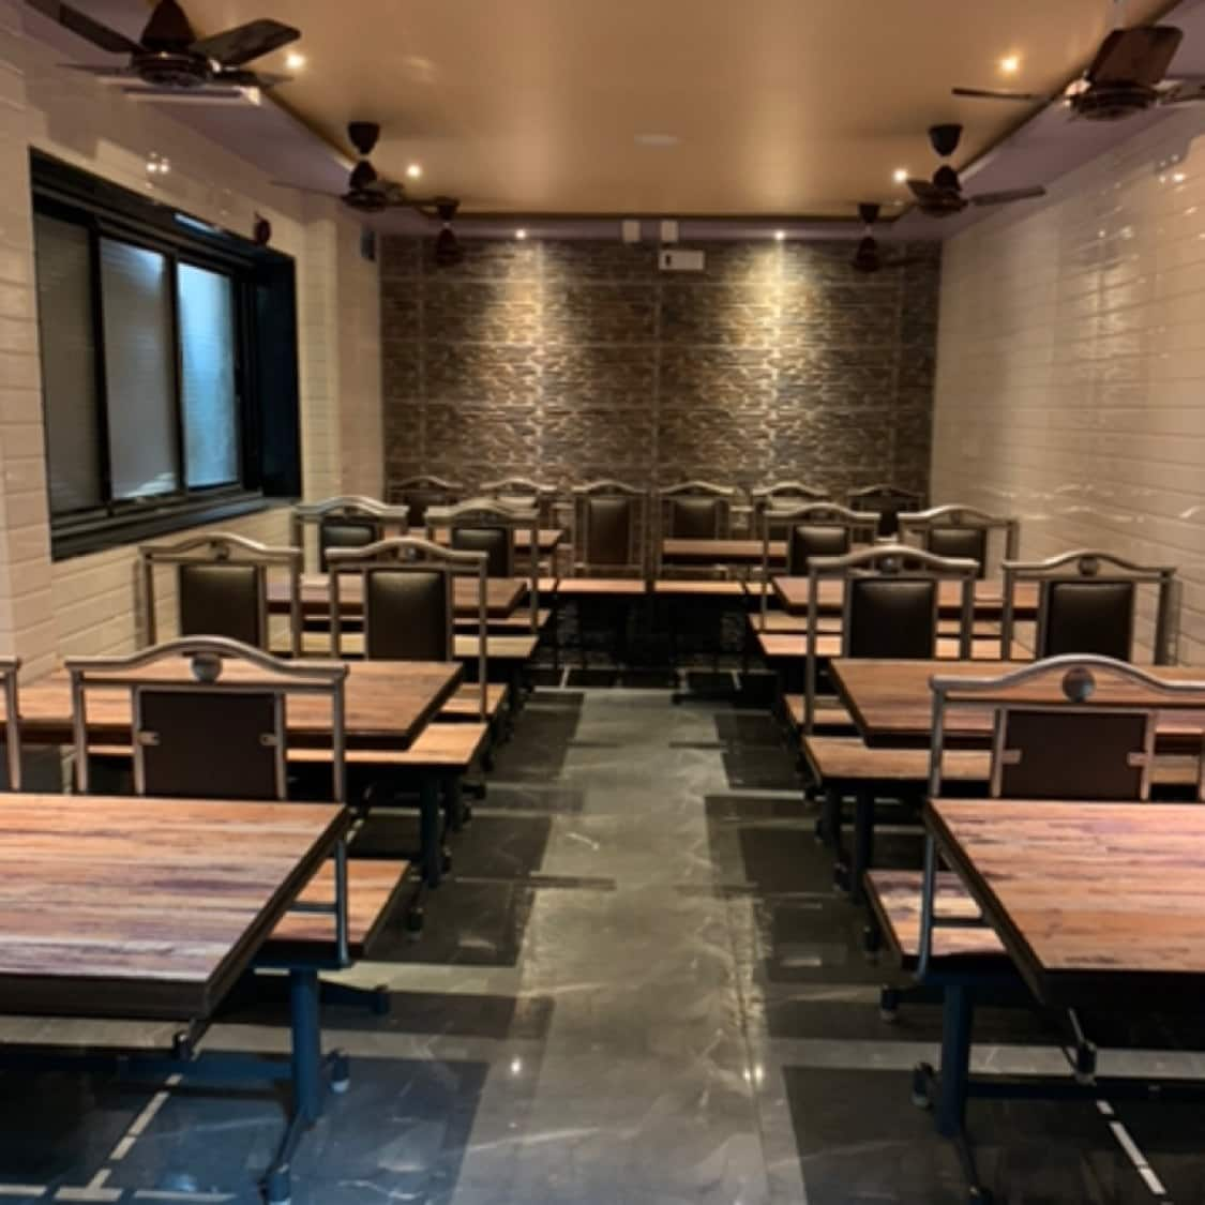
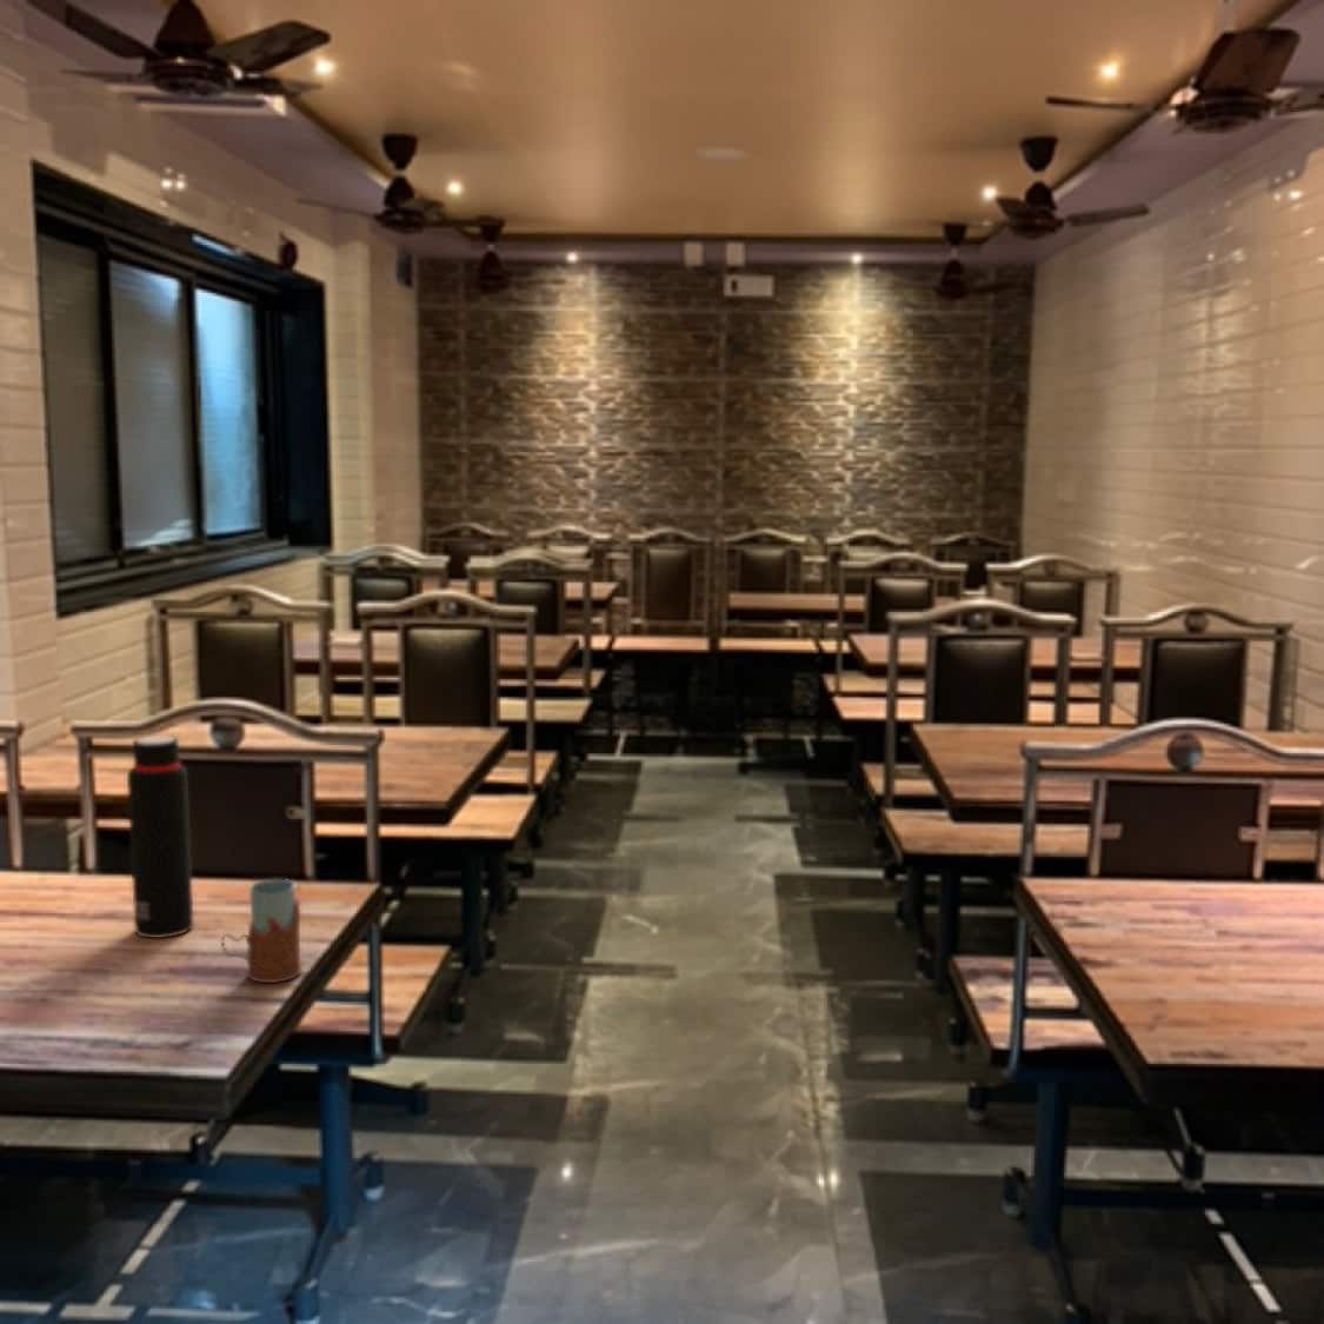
+ water bottle (156, 833)
+ drinking glass (261, 931)
